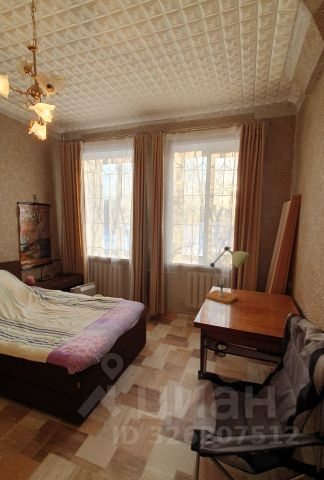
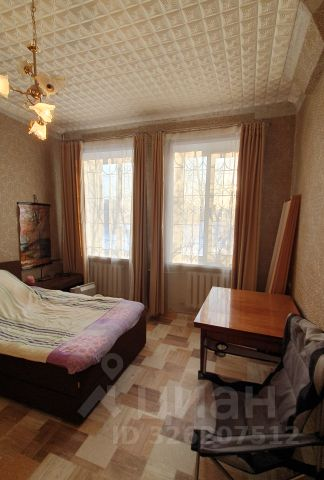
- desk lamp (218, 277)
